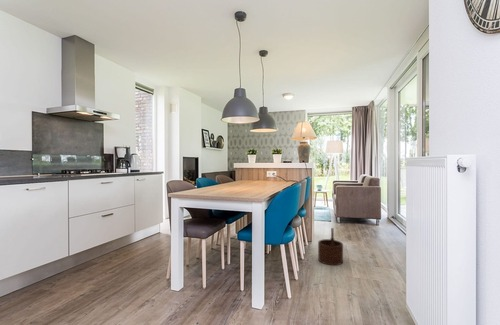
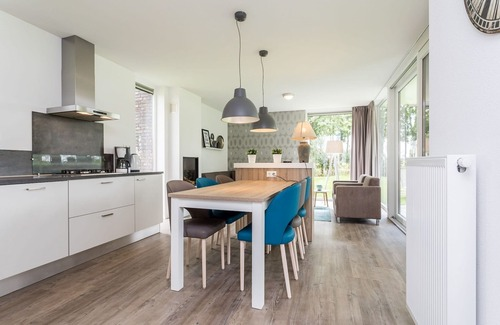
- wooden bucket (330, 244)
